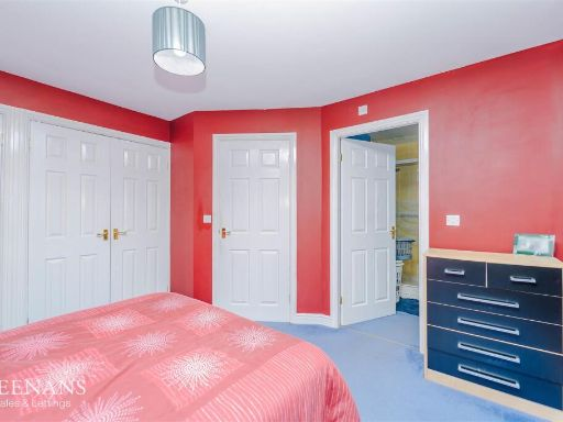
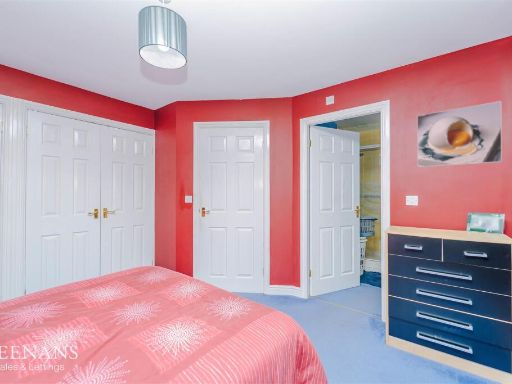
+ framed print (456, 136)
